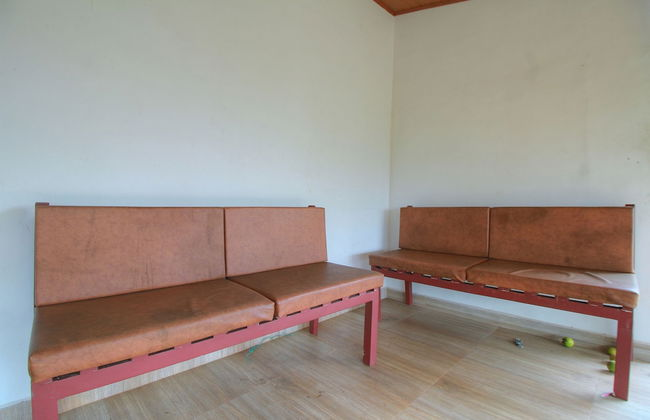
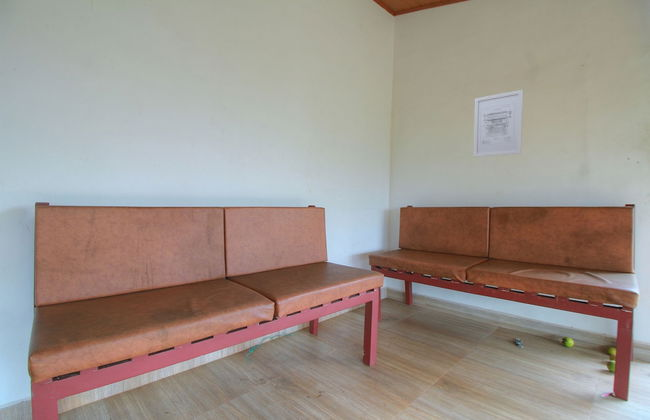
+ wall art (497, 124)
